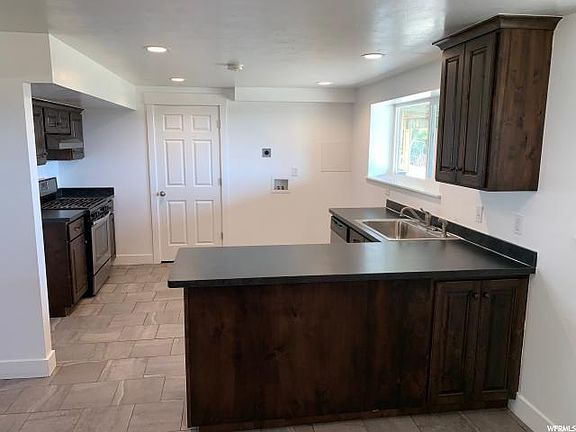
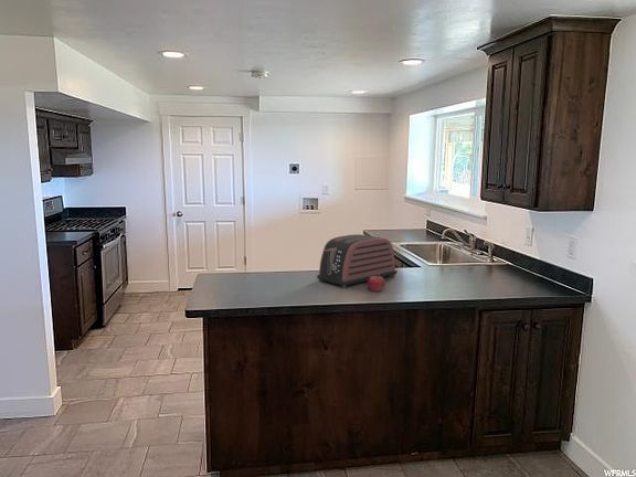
+ toaster (356, 257)
+ fruit (375, 282)
